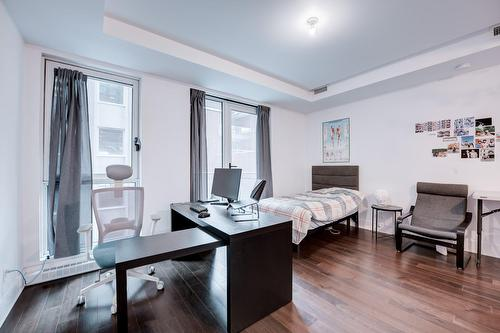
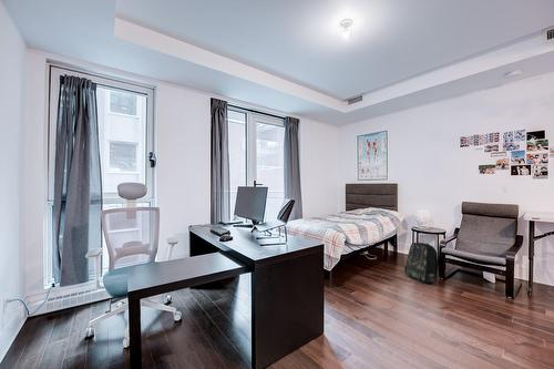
+ backpack (422, 260)
